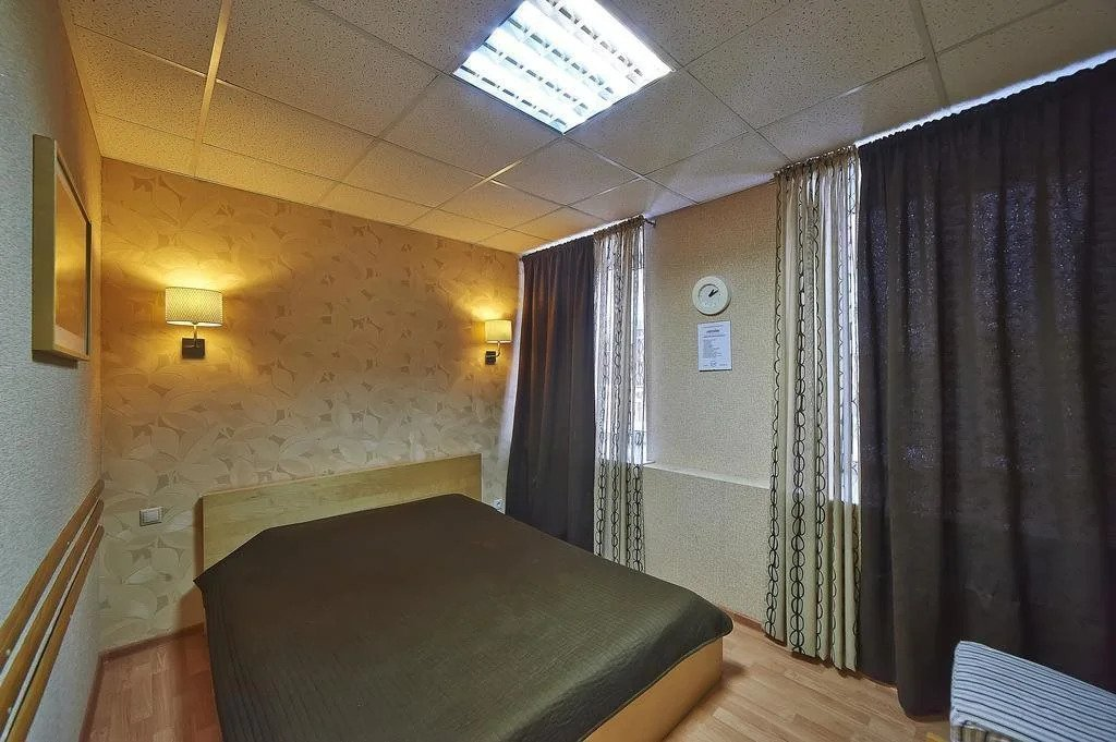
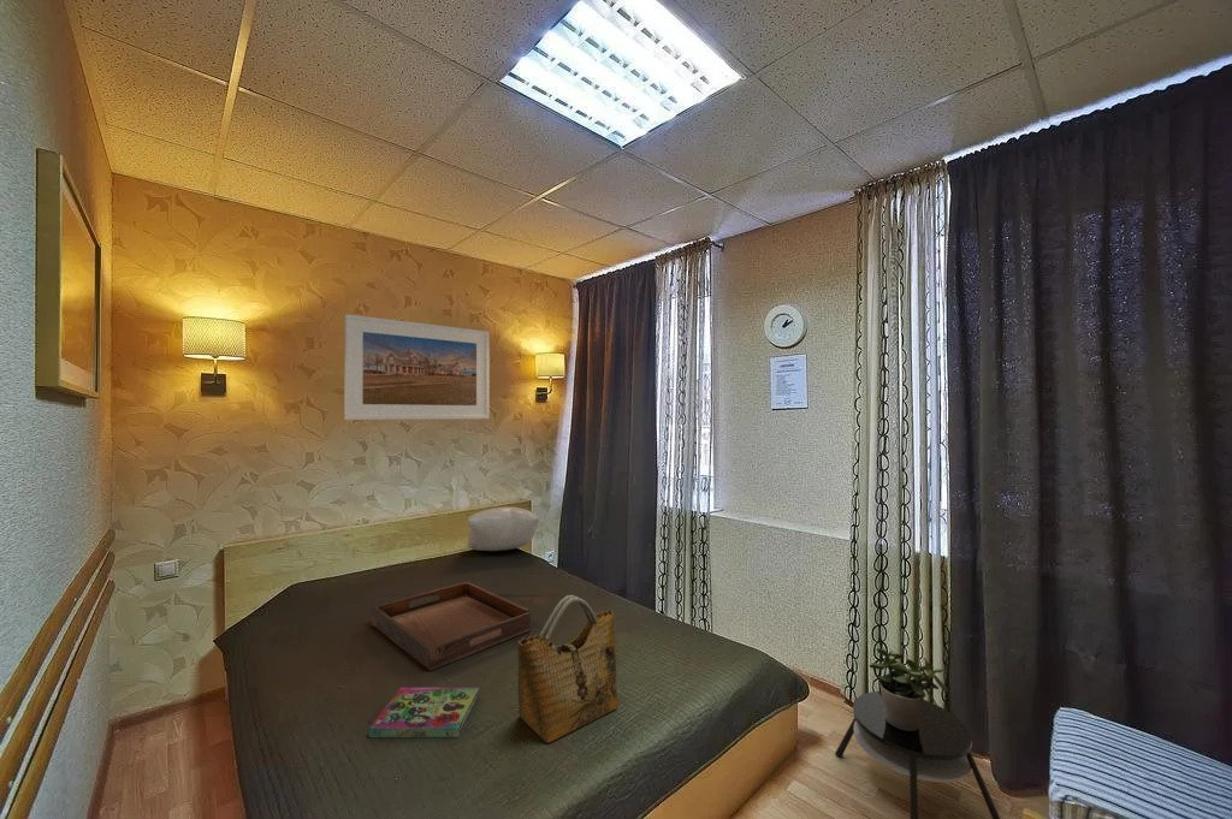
+ pillow (502, 528)
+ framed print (424, 370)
+ serving tray (451, 618)
+ grocery bag (568, 654)
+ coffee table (910, 754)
+ potted plant (905, 684)
+ book (427, 711)
